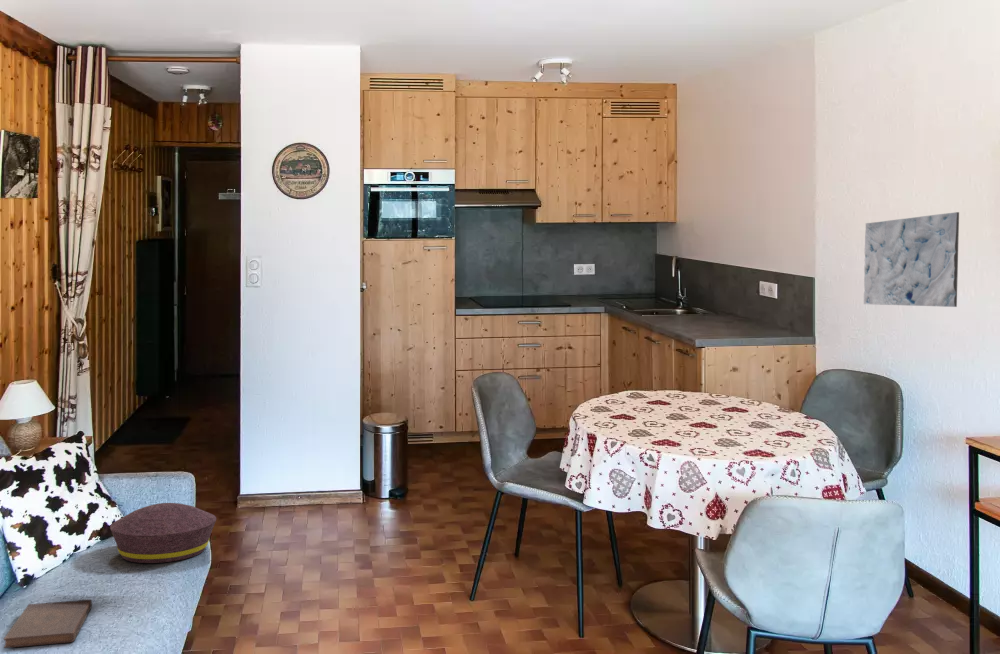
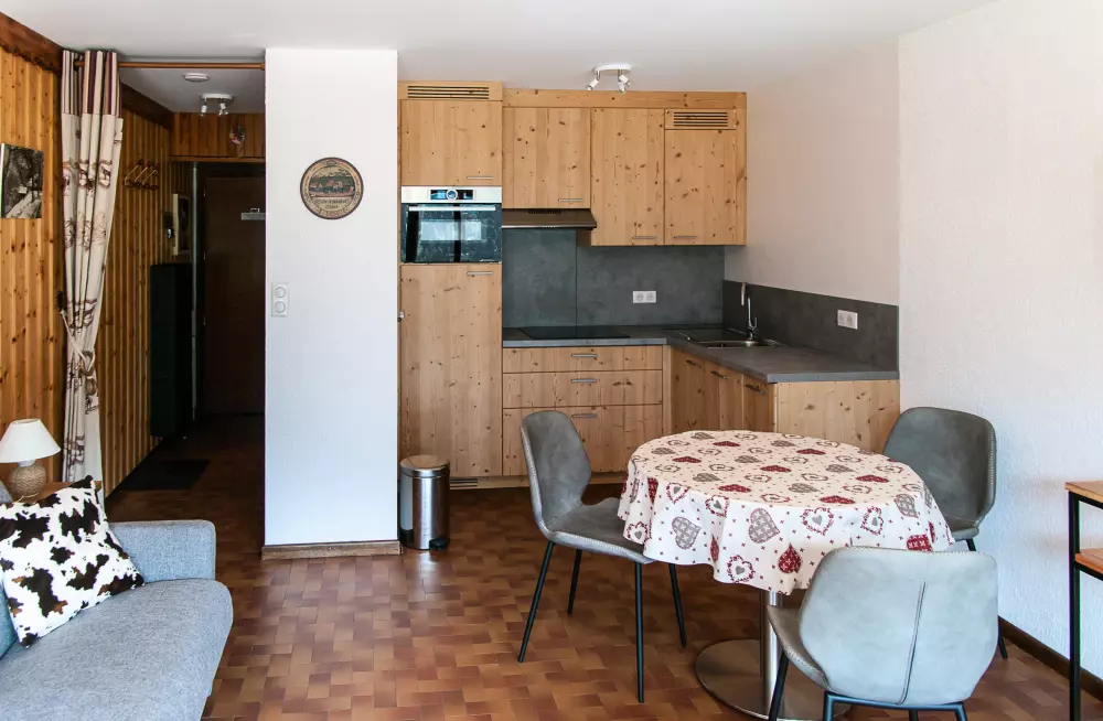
- book (50, 622)
- cushion (164, 528)
- topographical map (907, 261)
